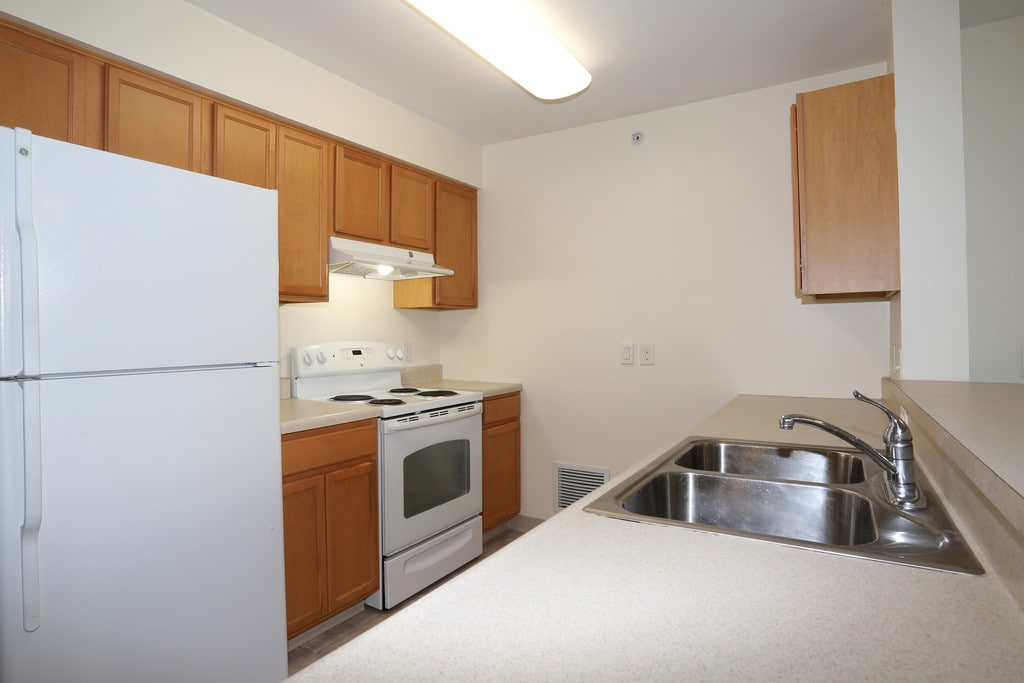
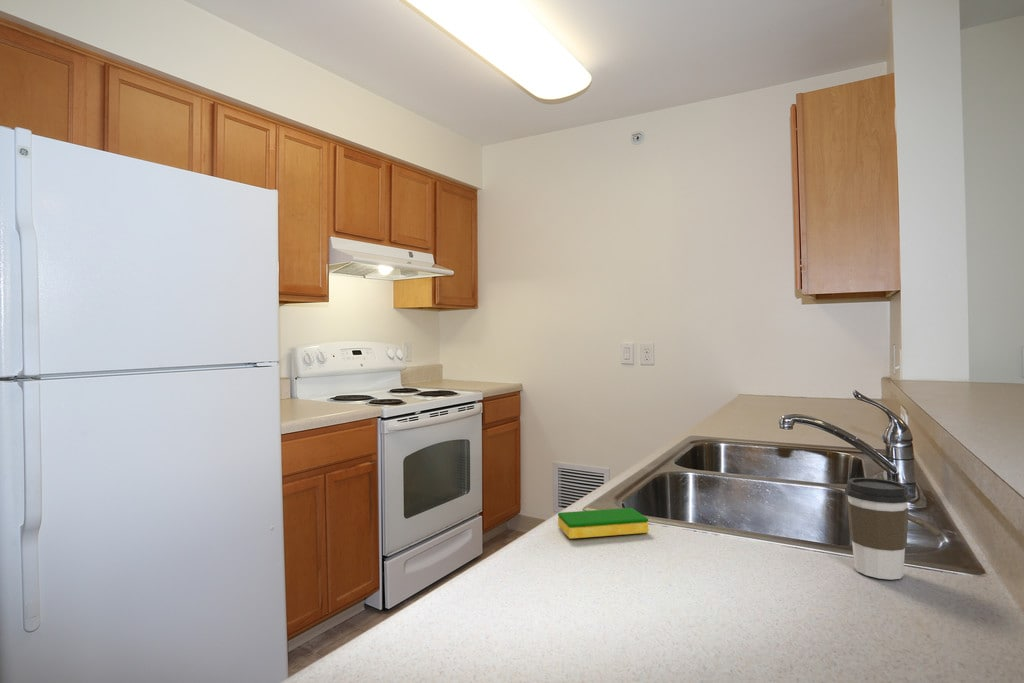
+ coffee cup (877, 527)
+ dish sponge (602, 522)
